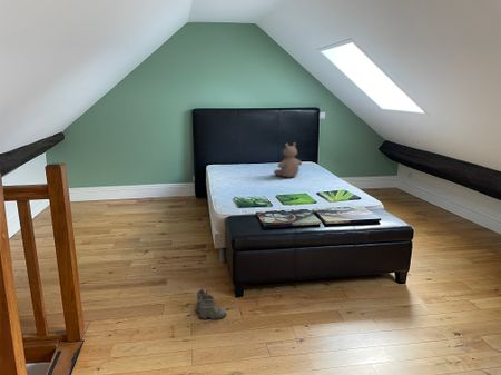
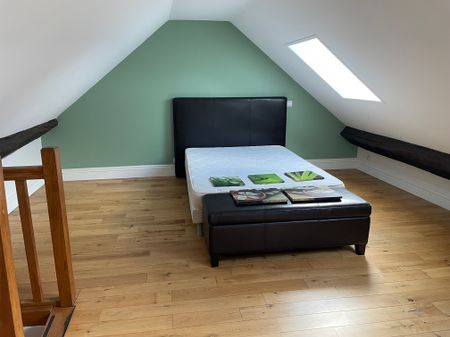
- bear (286, 159)
- boots (209, 302)
